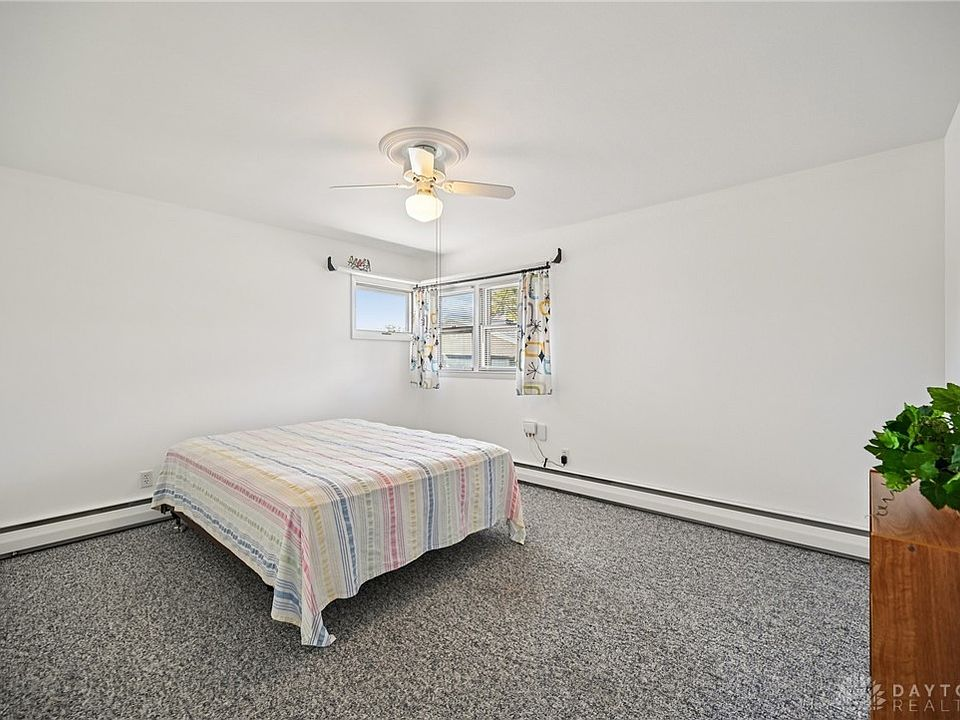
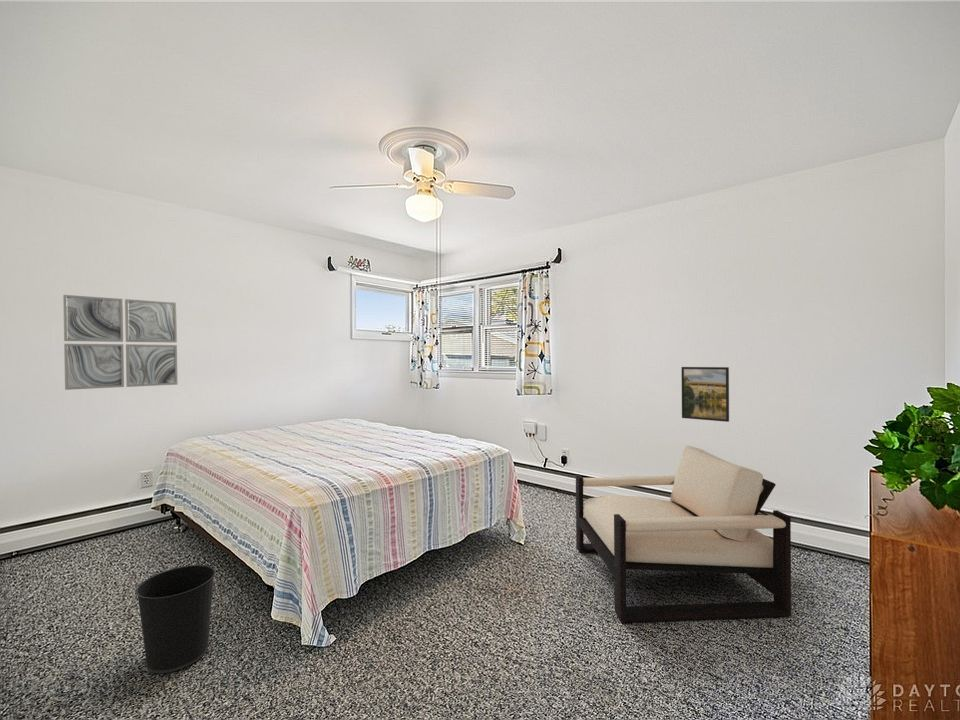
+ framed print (704, 393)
+ wastebasket (177, 617)
+ armchair (673, 515)
+ wall art (126, 344)
